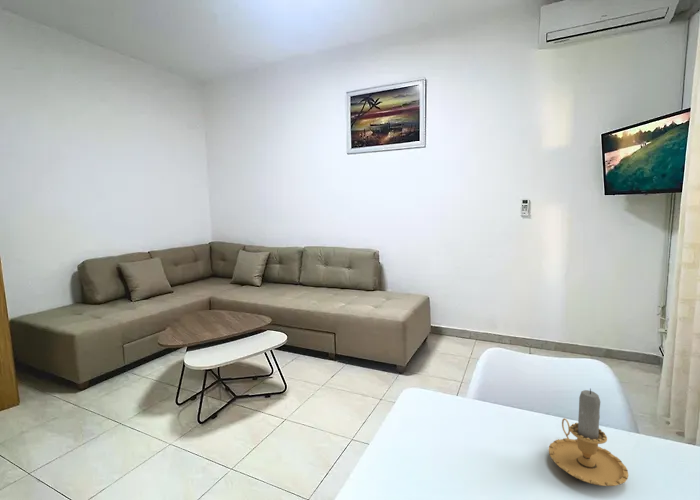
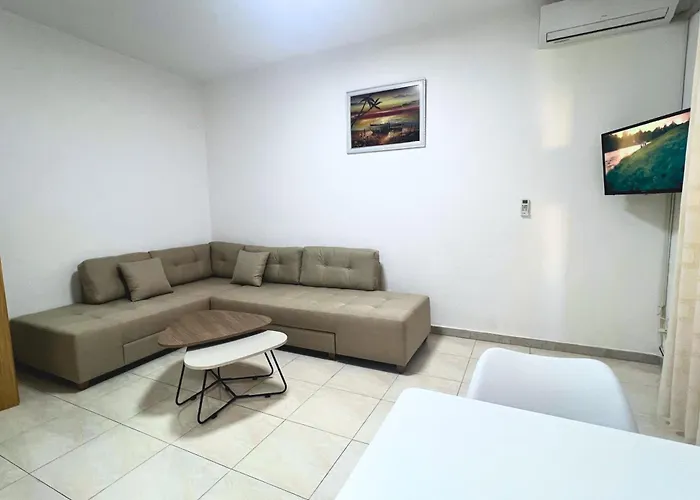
- candle (583, 424)
